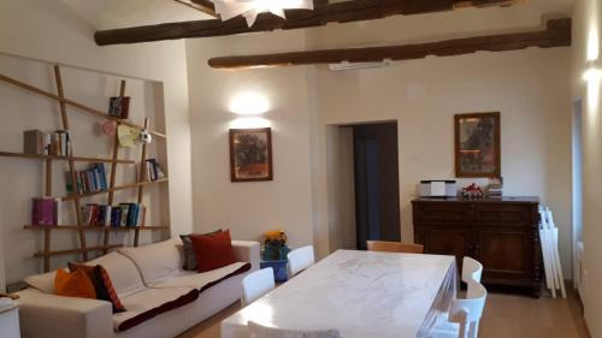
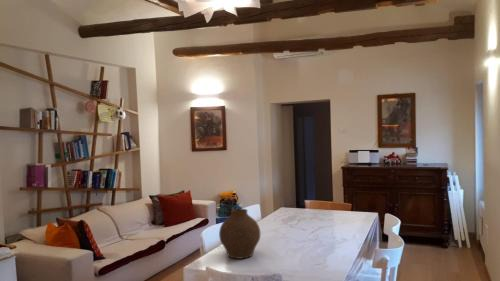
+ vase (239, 232)
